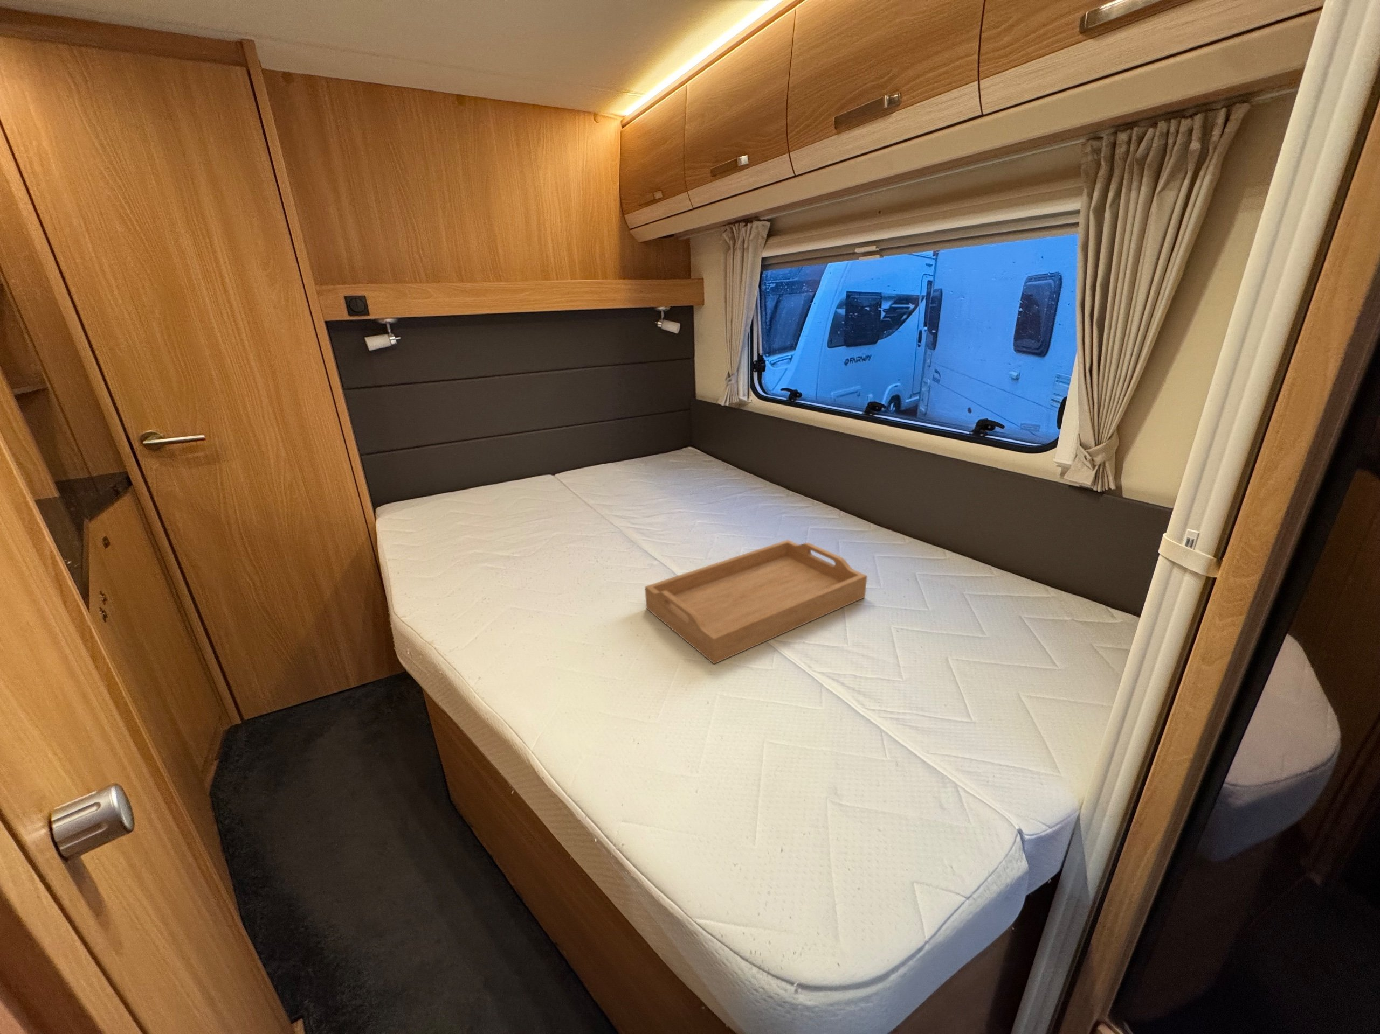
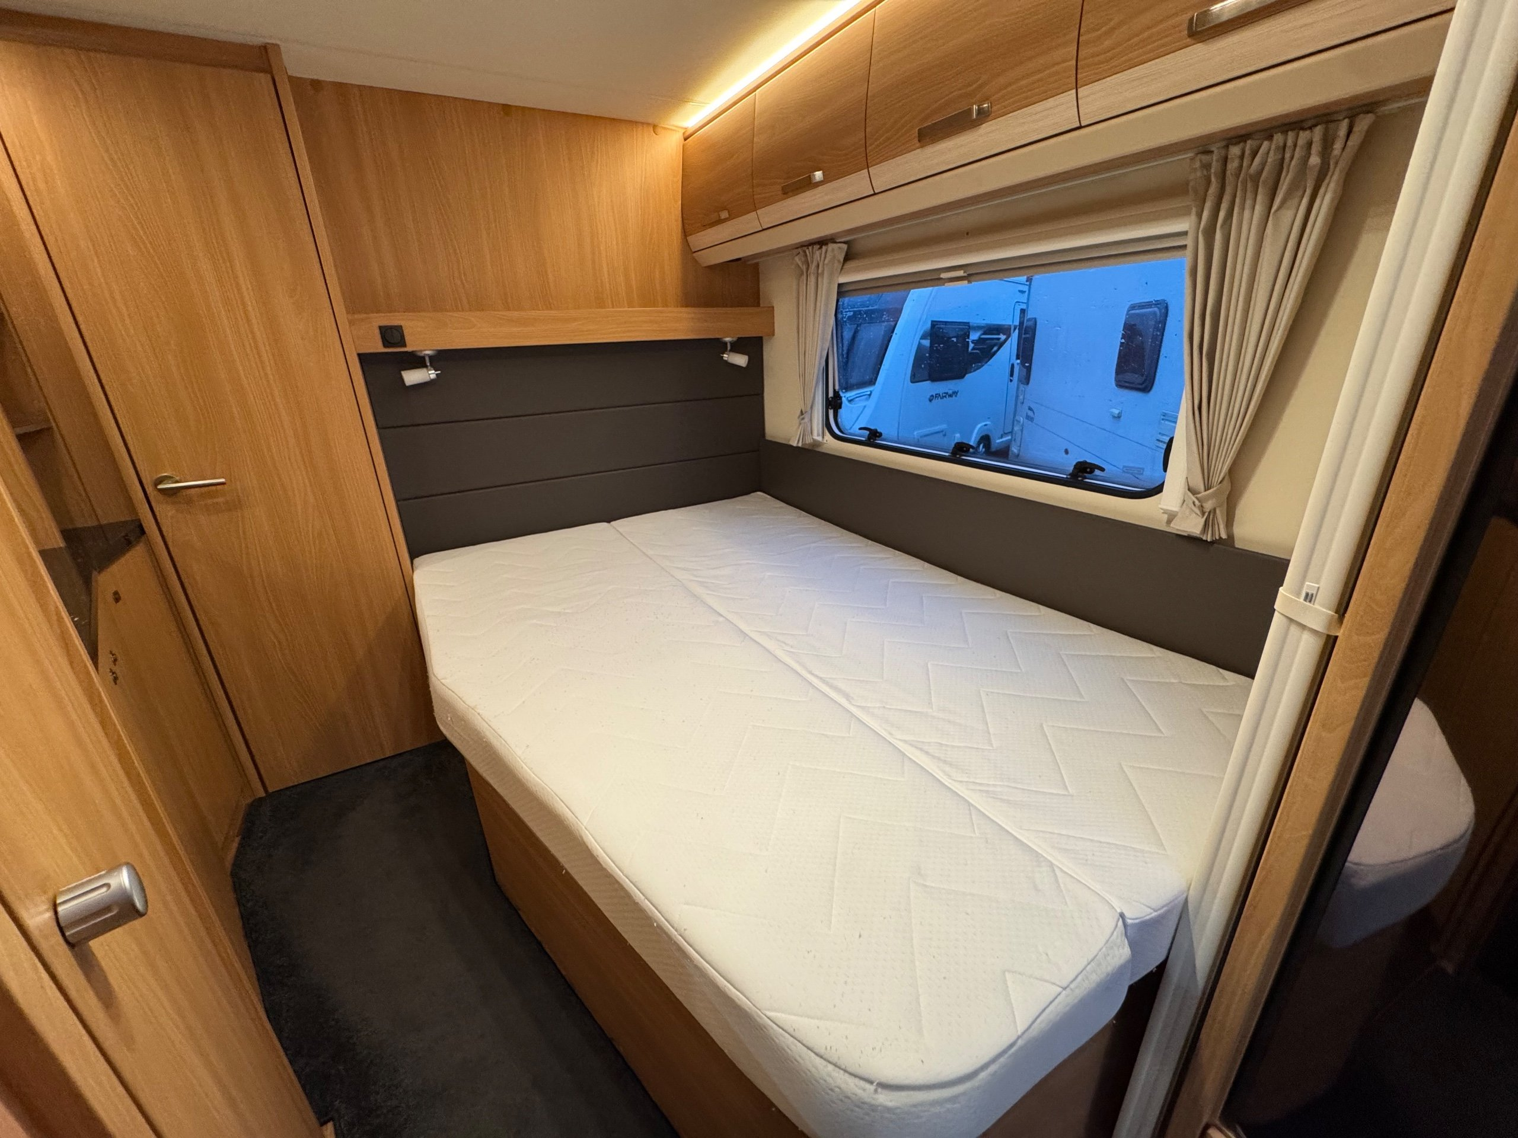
- serving tray (756, 589)
